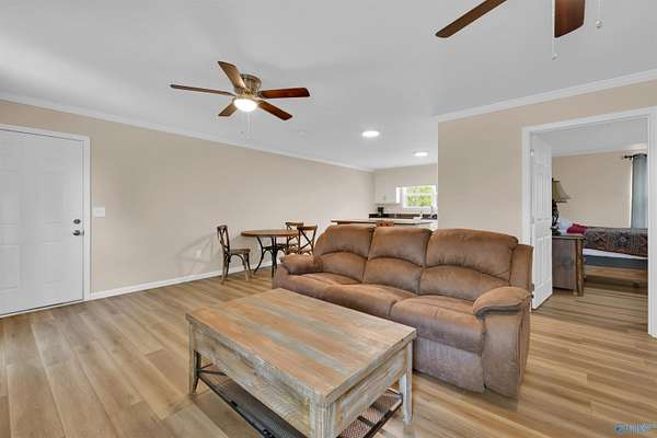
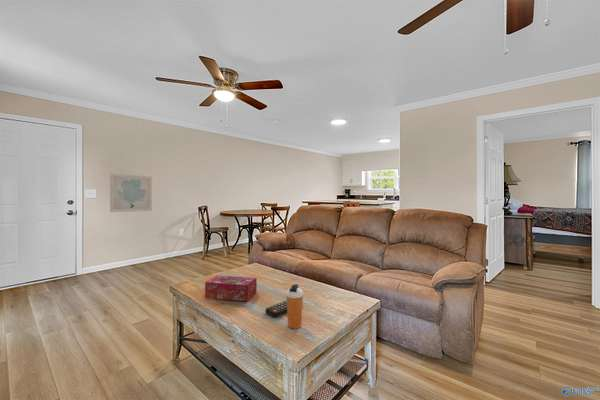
+ tissue box (231, 287)
+ shaker bottle (294, 305)
+ wall art (132, 193)
+ remote control (284, 306)
